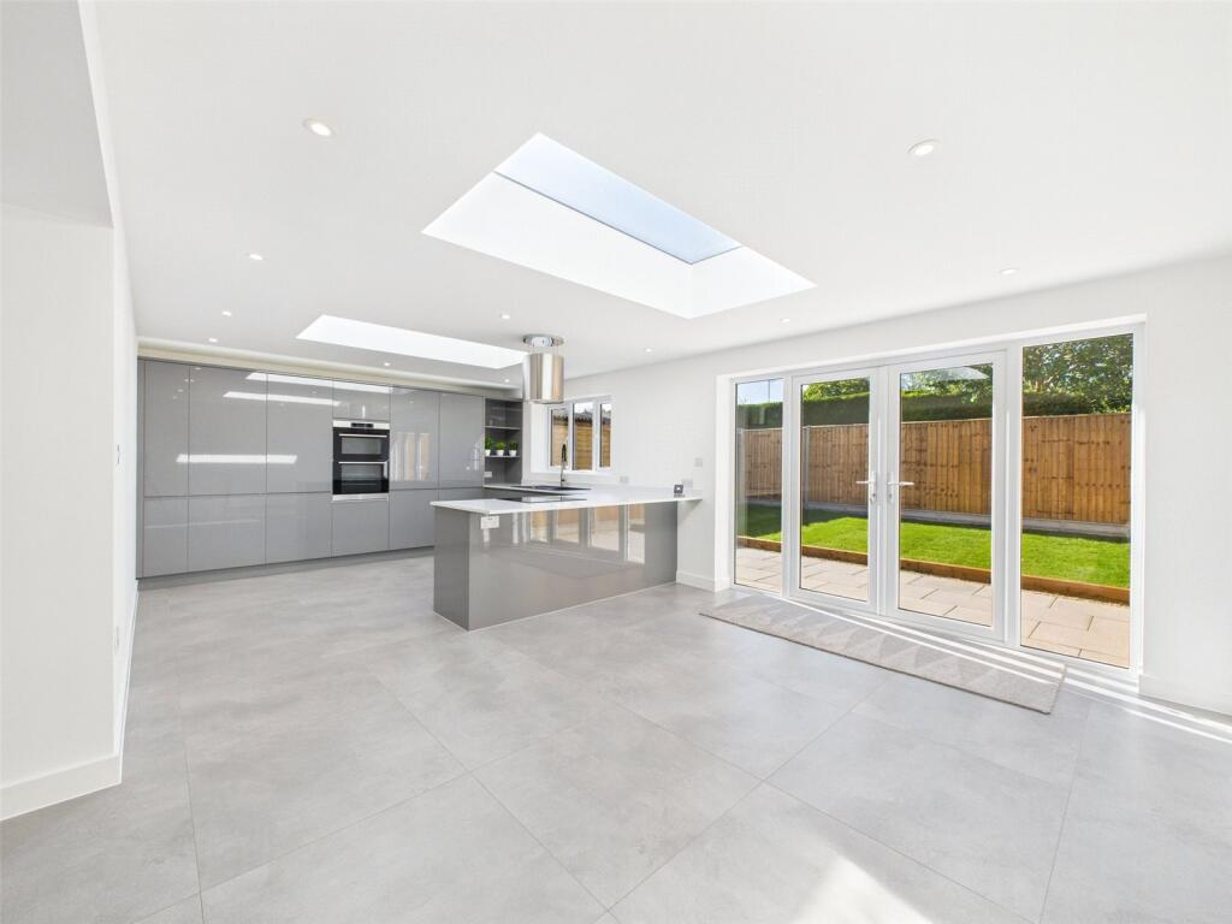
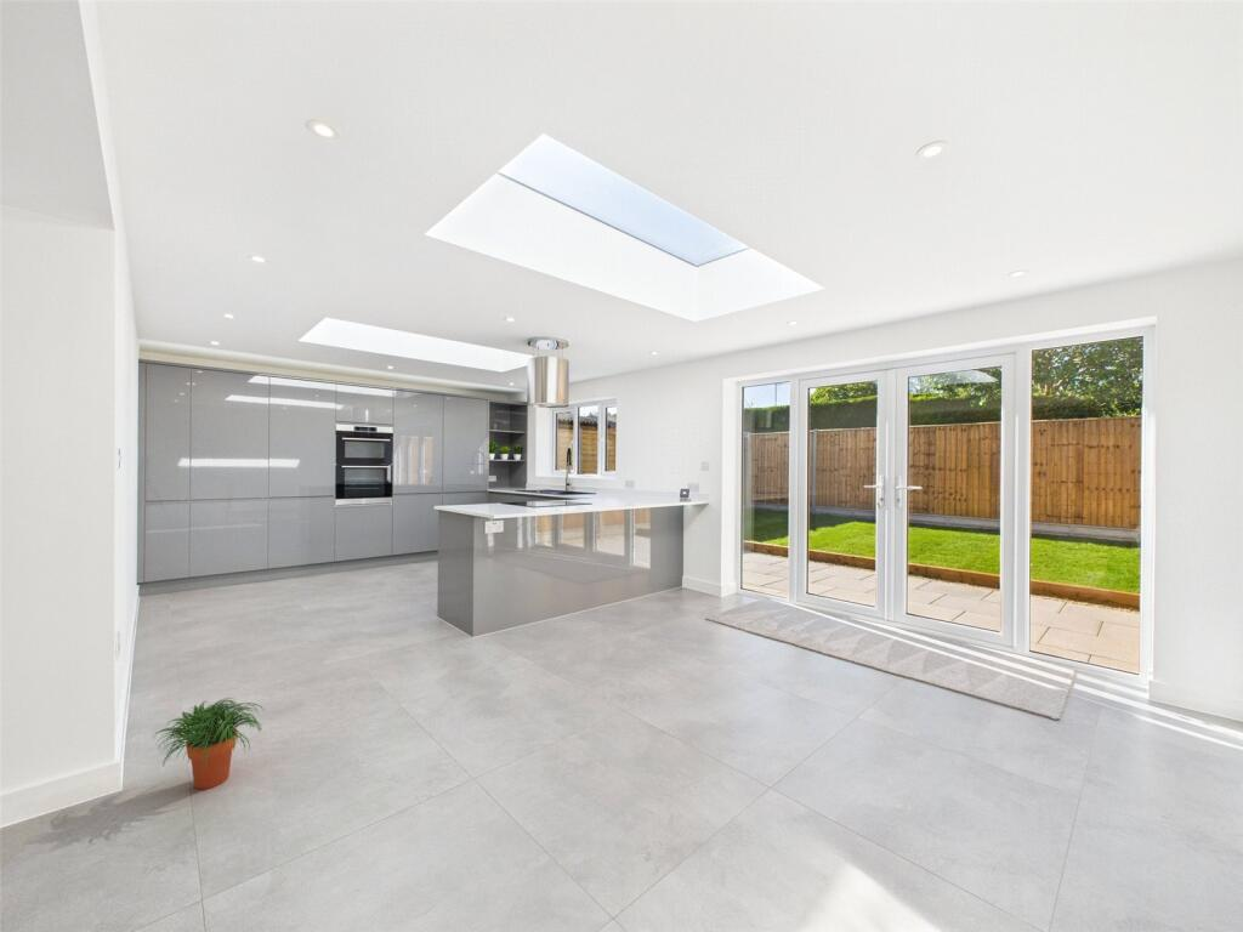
+ potted plant (212, 741)
